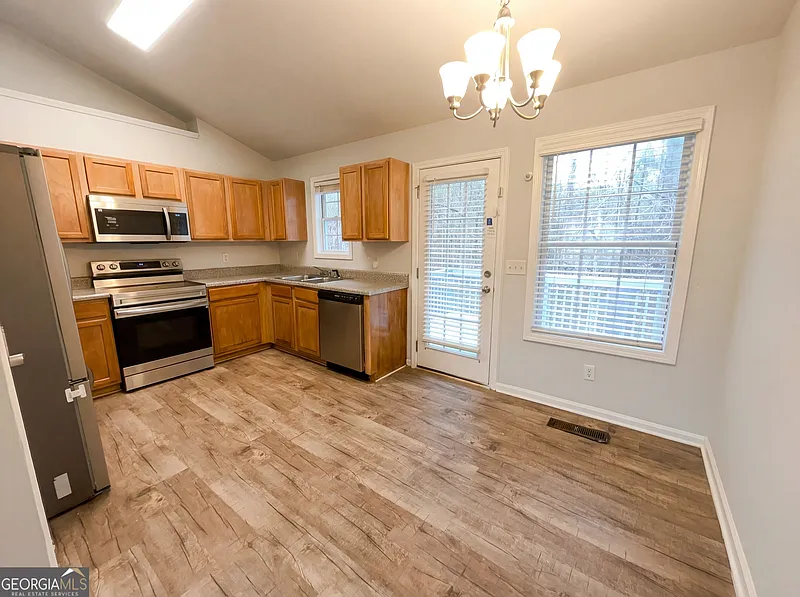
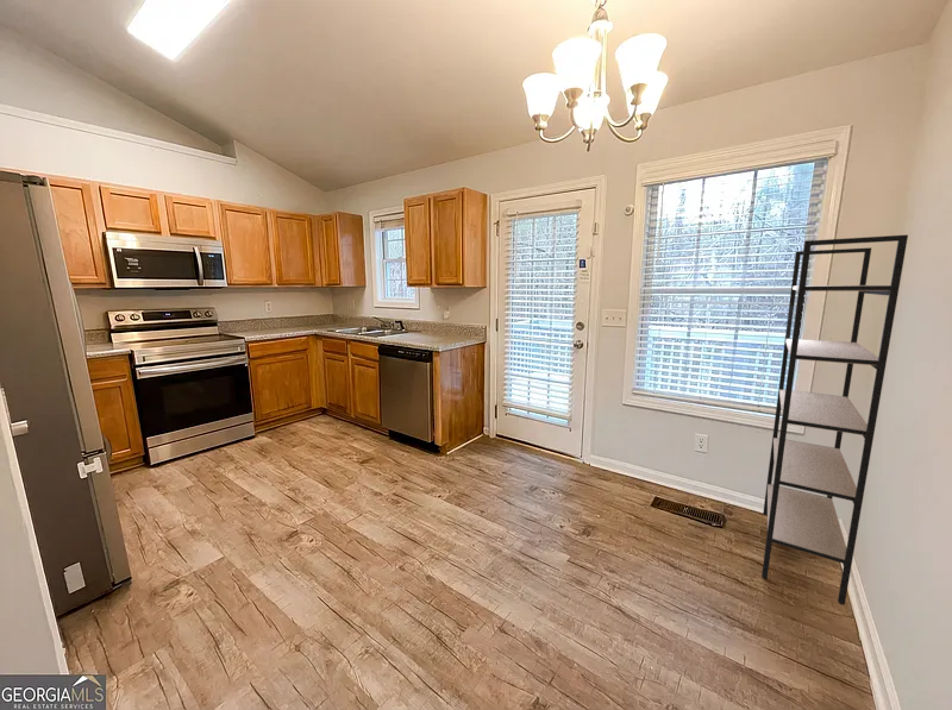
+ shelving unit (818, 409)
